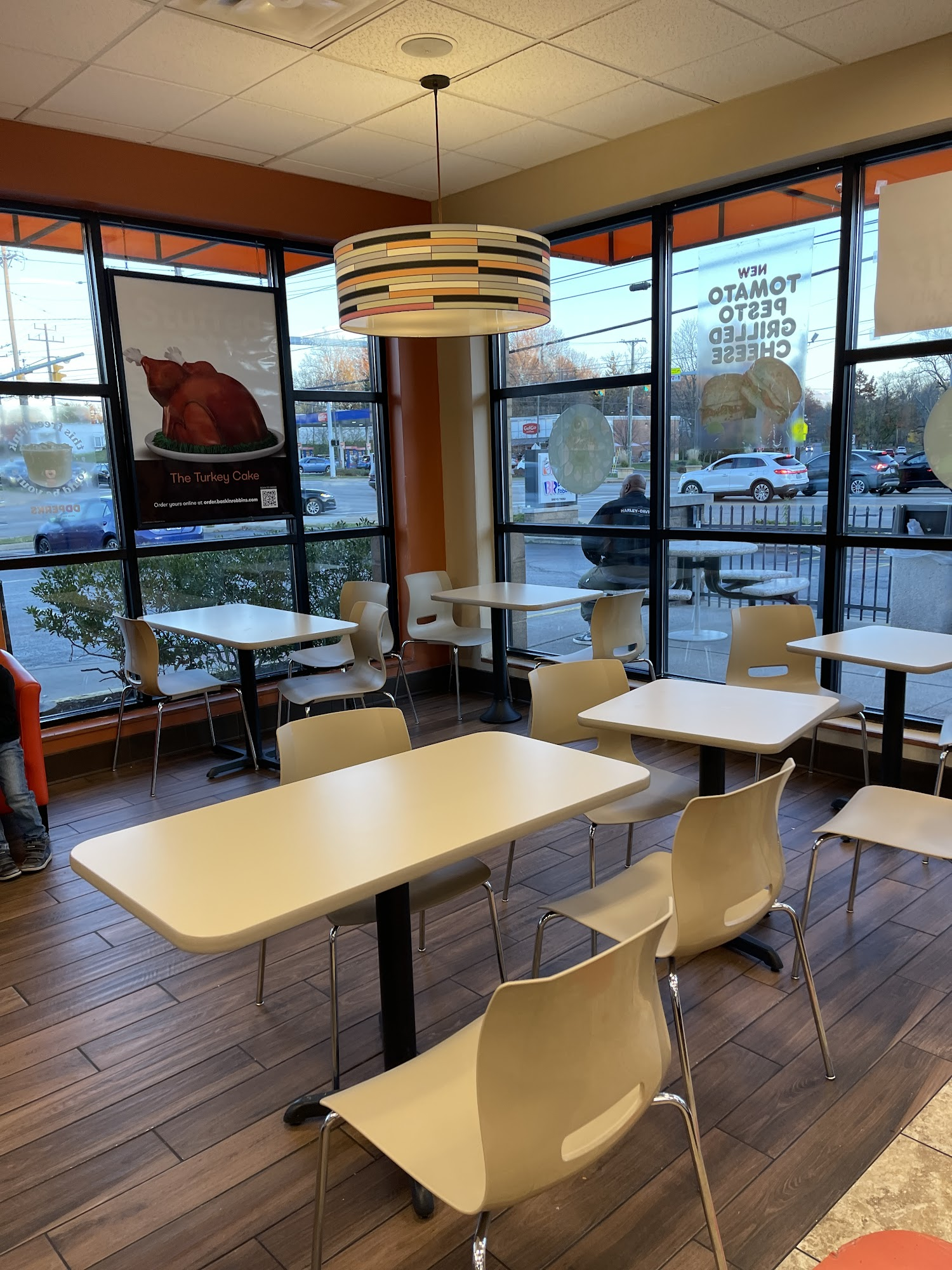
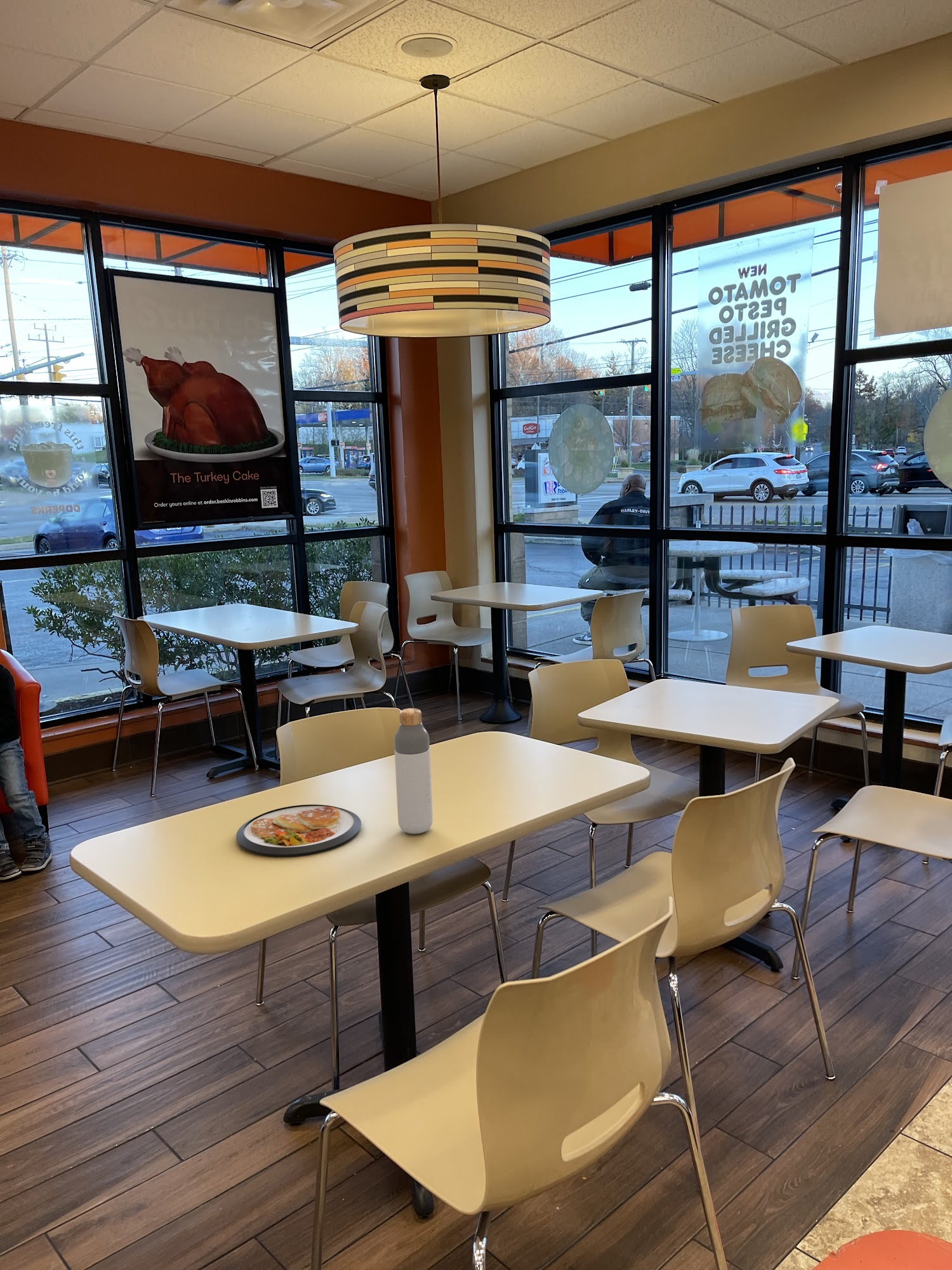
+ bottle (413, 771)
+ dish (299, 826)
